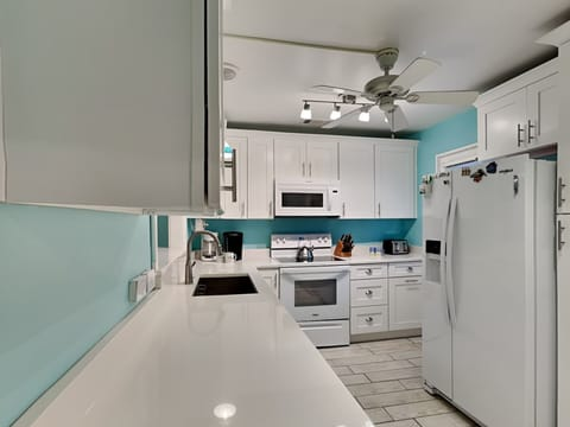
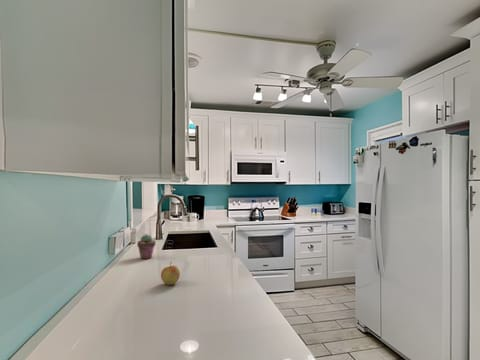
+ potted succulent (146, 245)
+ apple (170, 273)
